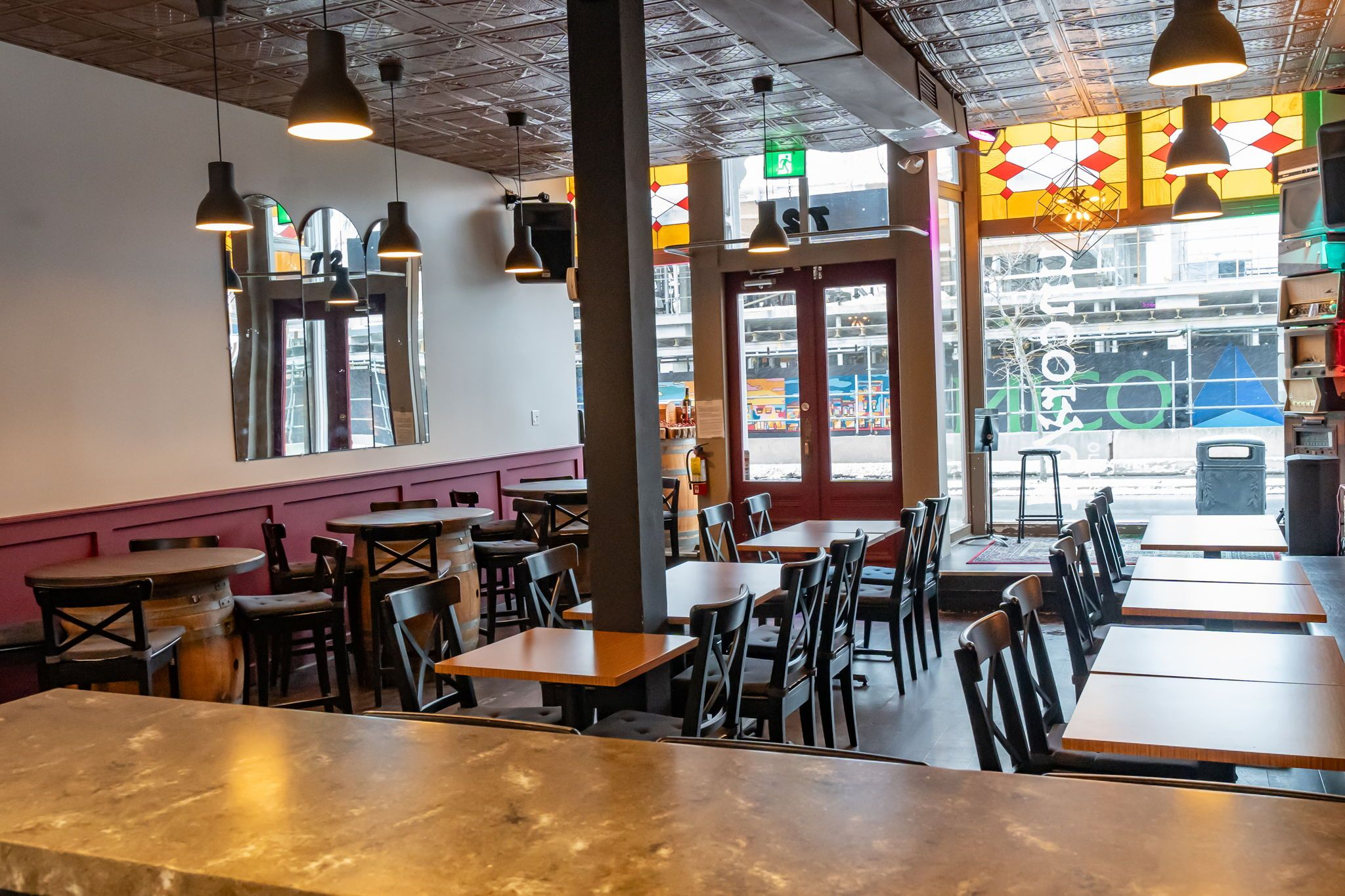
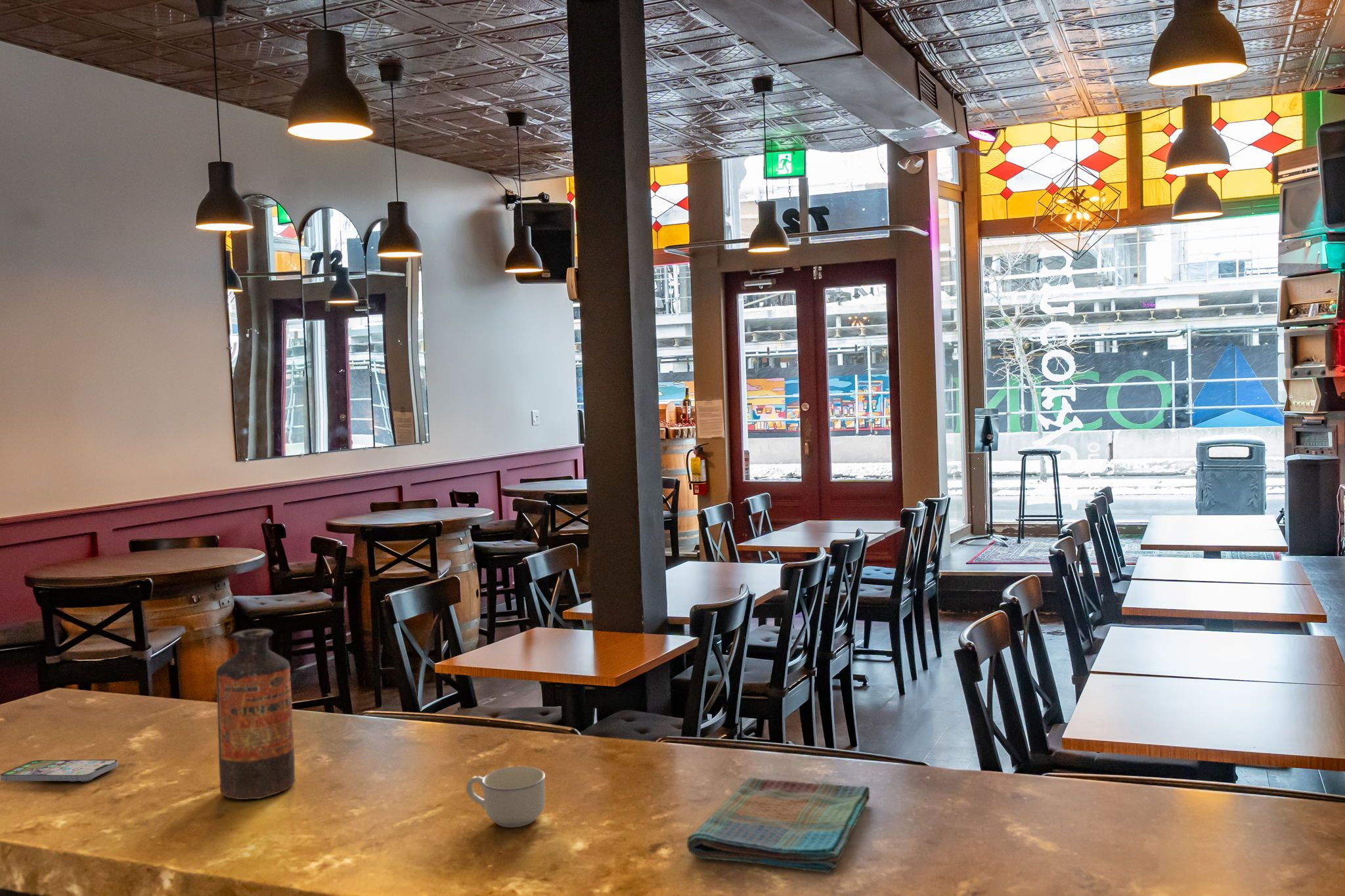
+ bottle (254, 710)
+ cup (506, 798)
+ dish towel (783, 817)
+ smartphone (60, 770)
